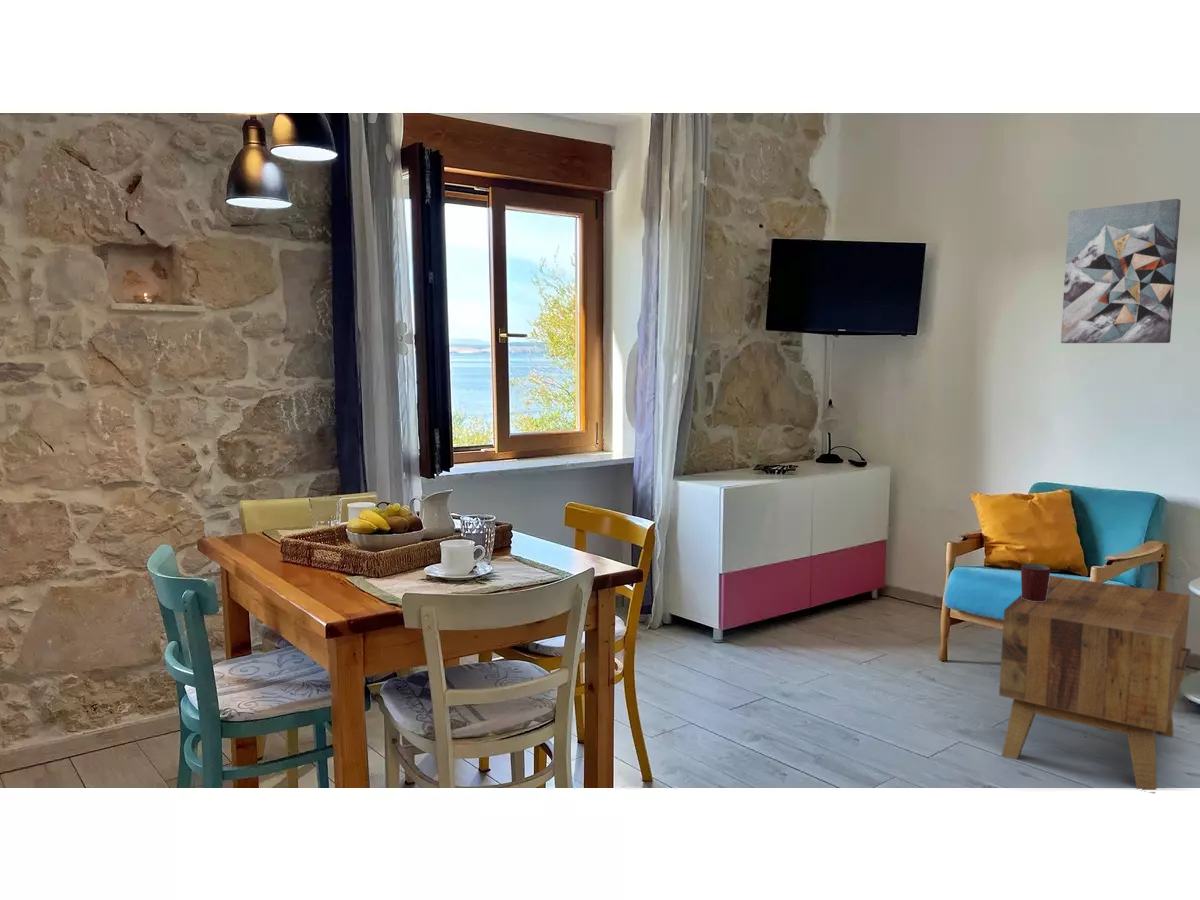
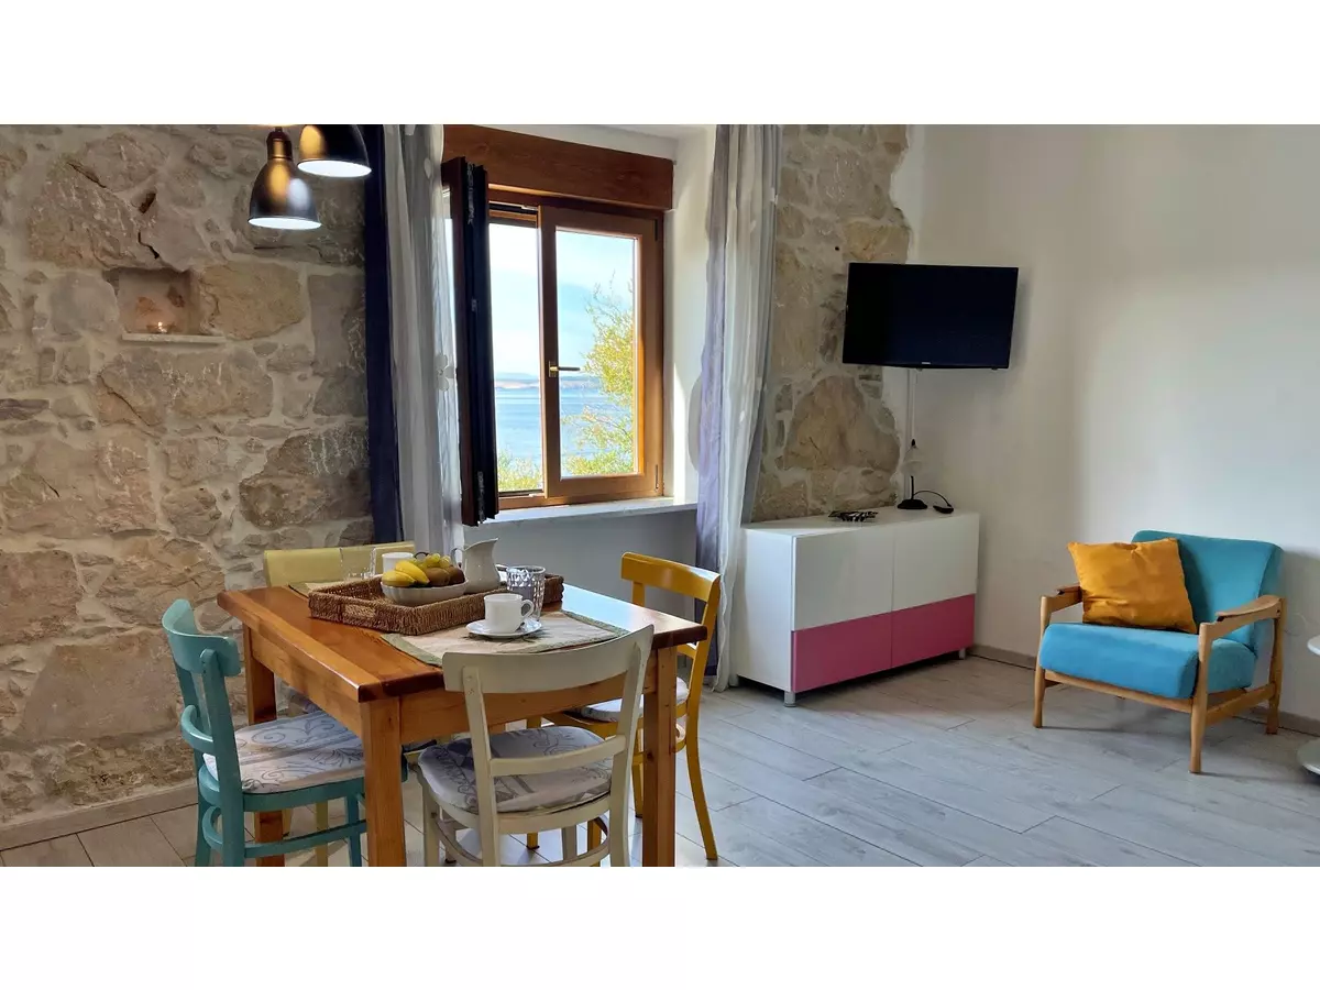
- wall art (1117, 274)
- mug (1034, 583)
- side table (1099, 674)
